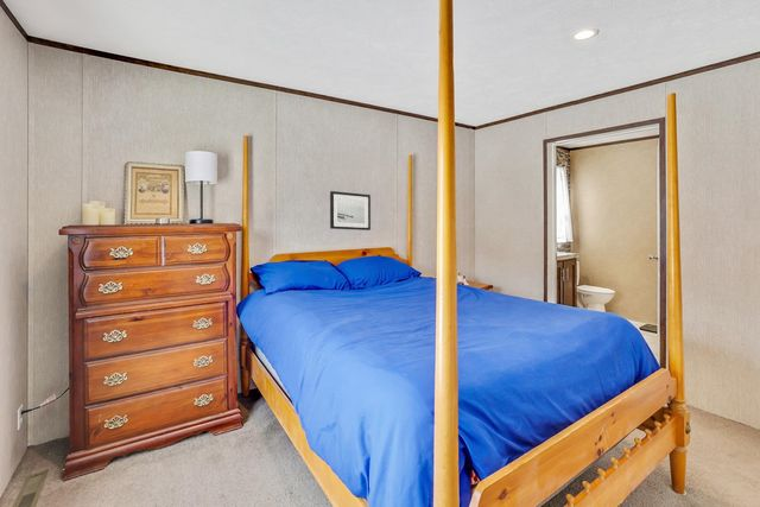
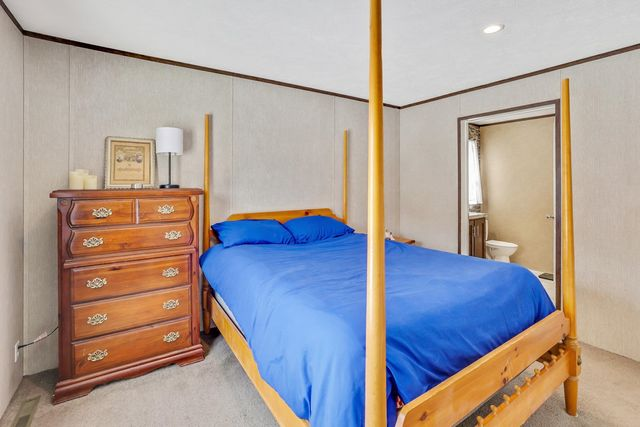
- wall art (350, 210)
